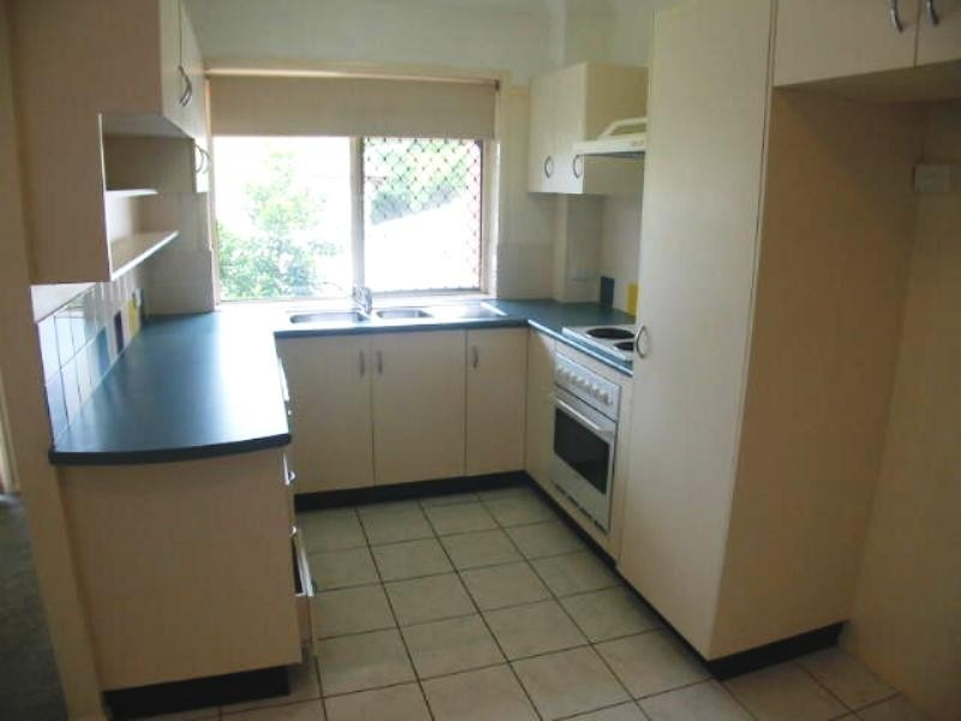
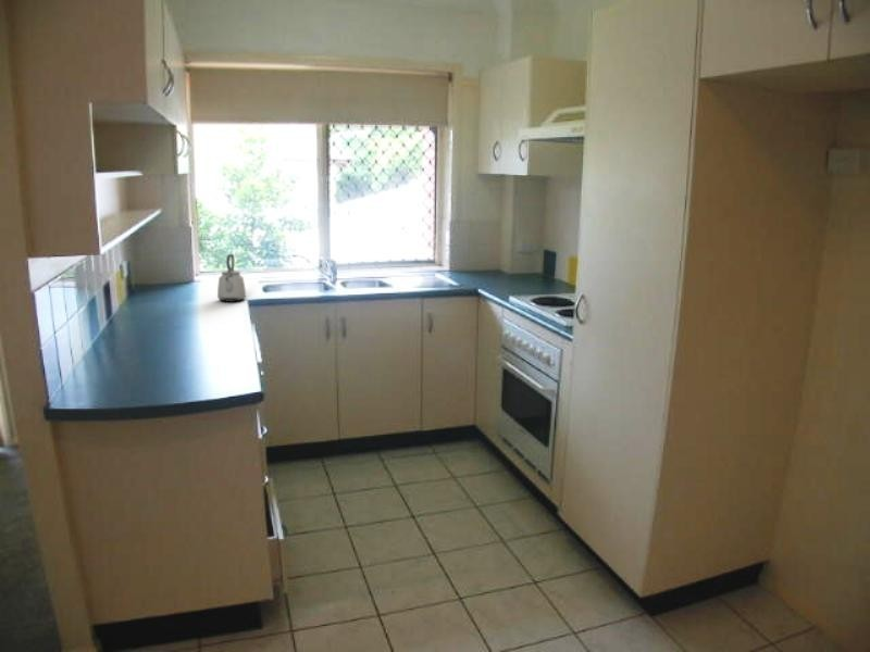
+ kettle (229, 278)
